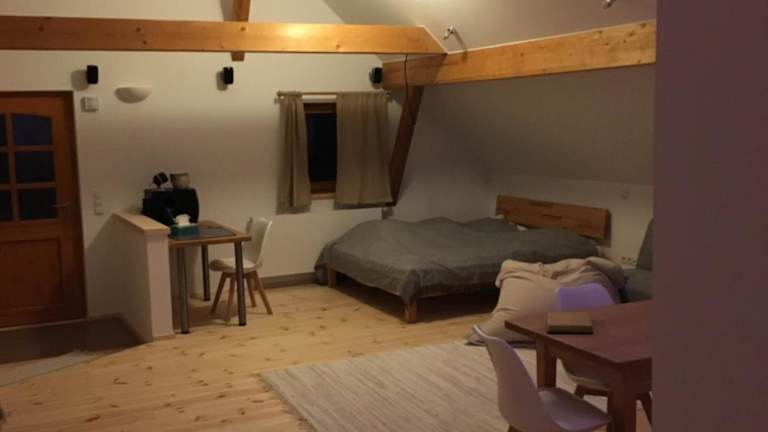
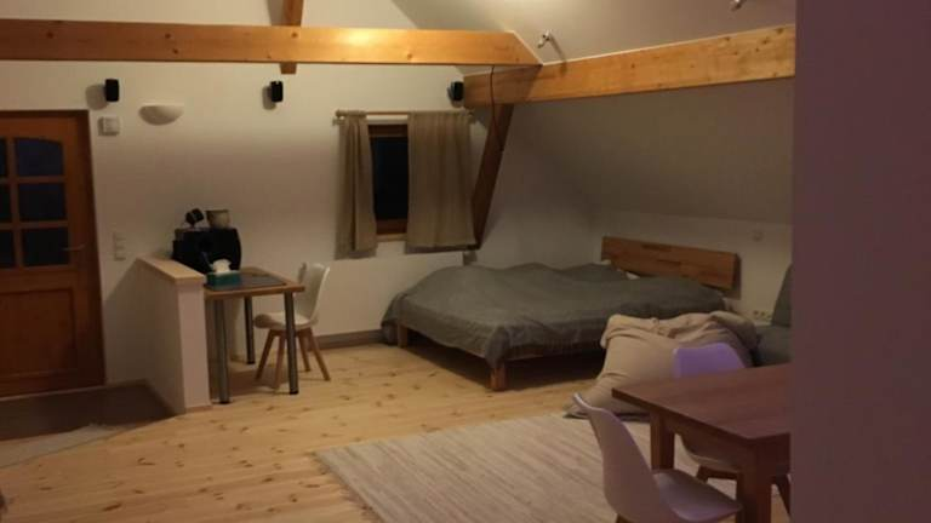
- notebook (569, 321)
